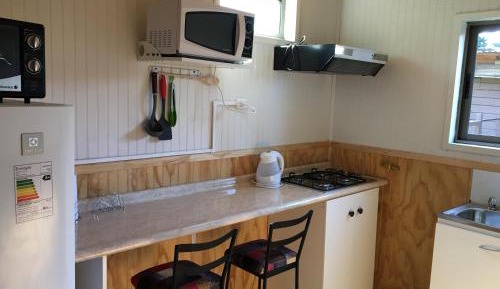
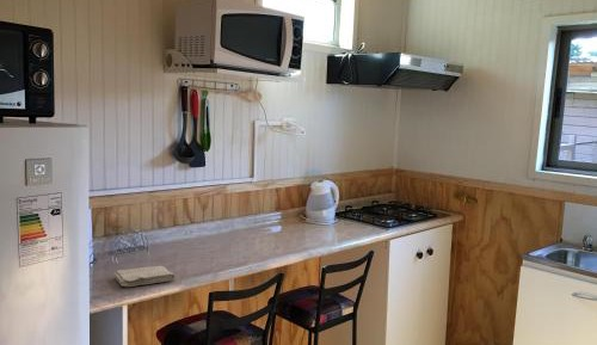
+ washcloth (143, 275)
